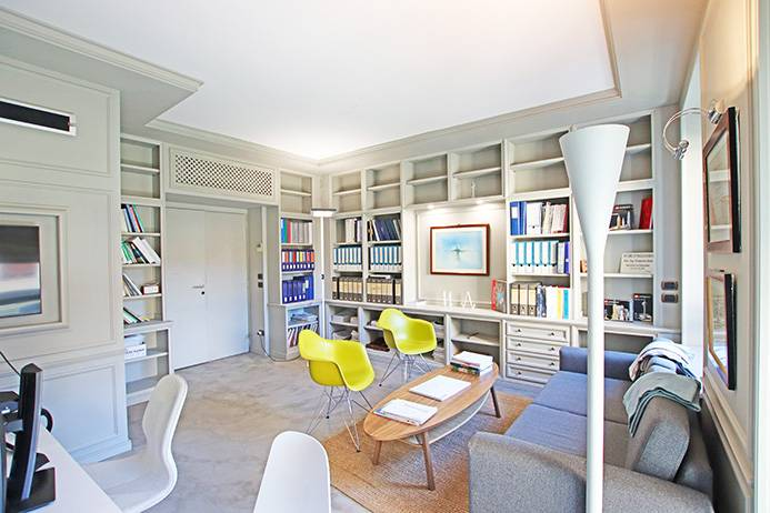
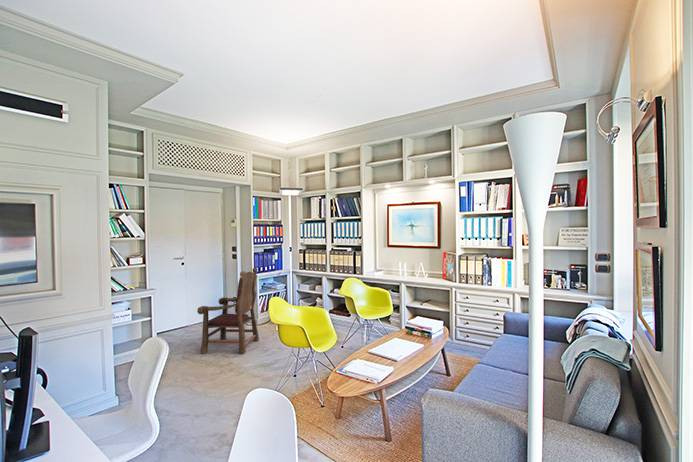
+ armchair (230, 307)
